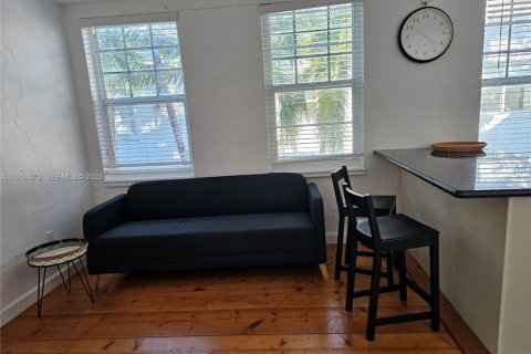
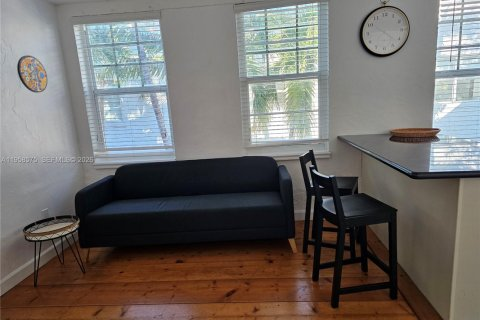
+ manhole cover (33, 74)
